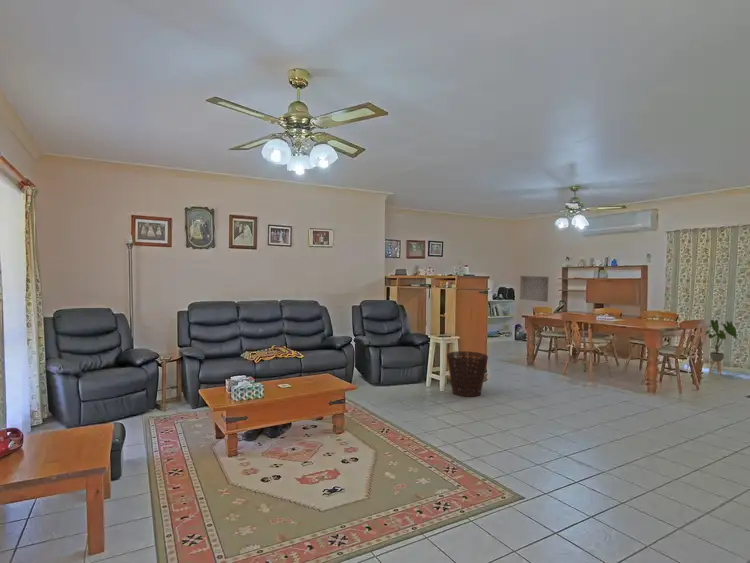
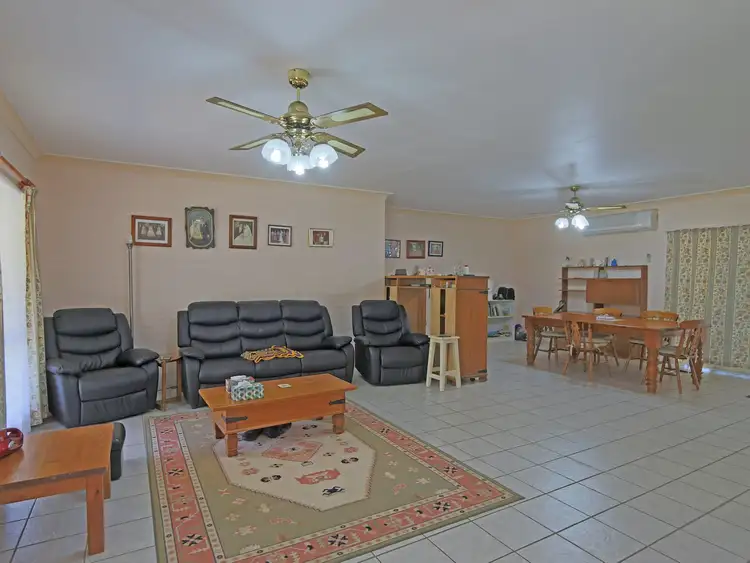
- house plant (719, 345)
- basket (466, 374)
- stone plaque (534, 288)
